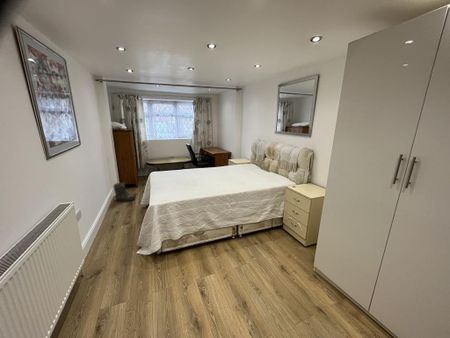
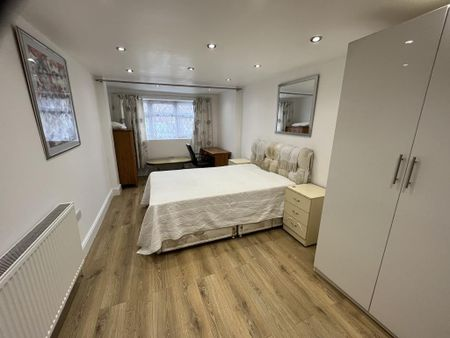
- boots (125, 191)
